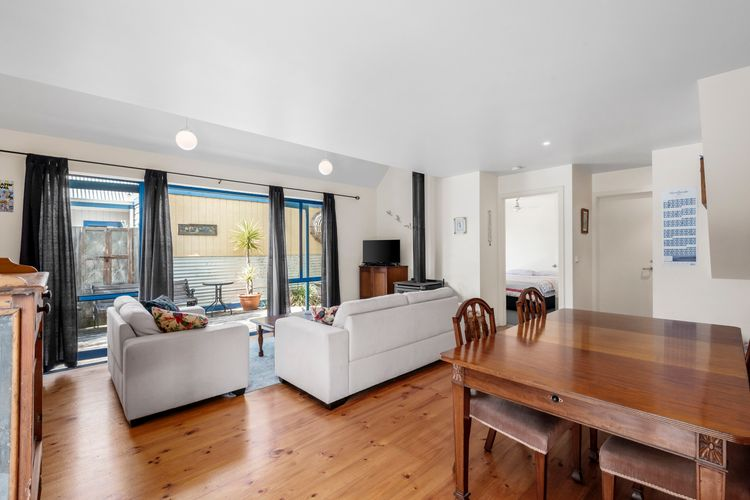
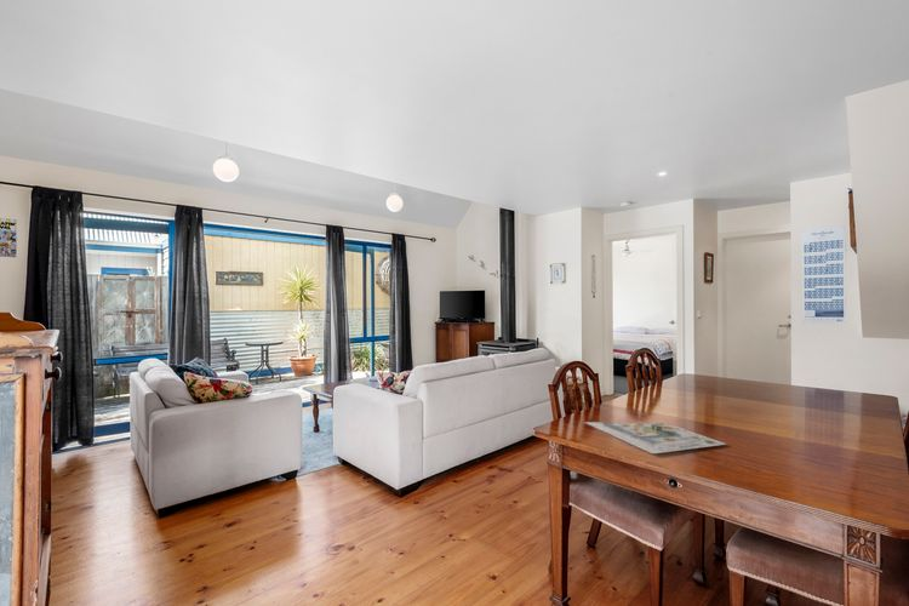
+ board game (644, 427)
